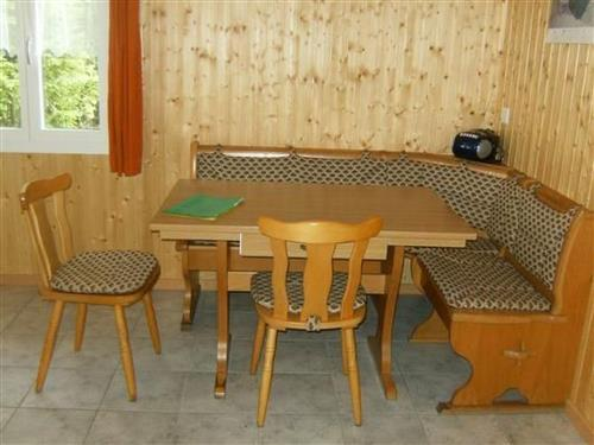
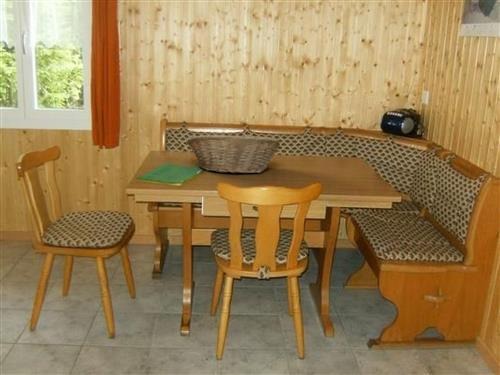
+ fruit basket (233, 150)
